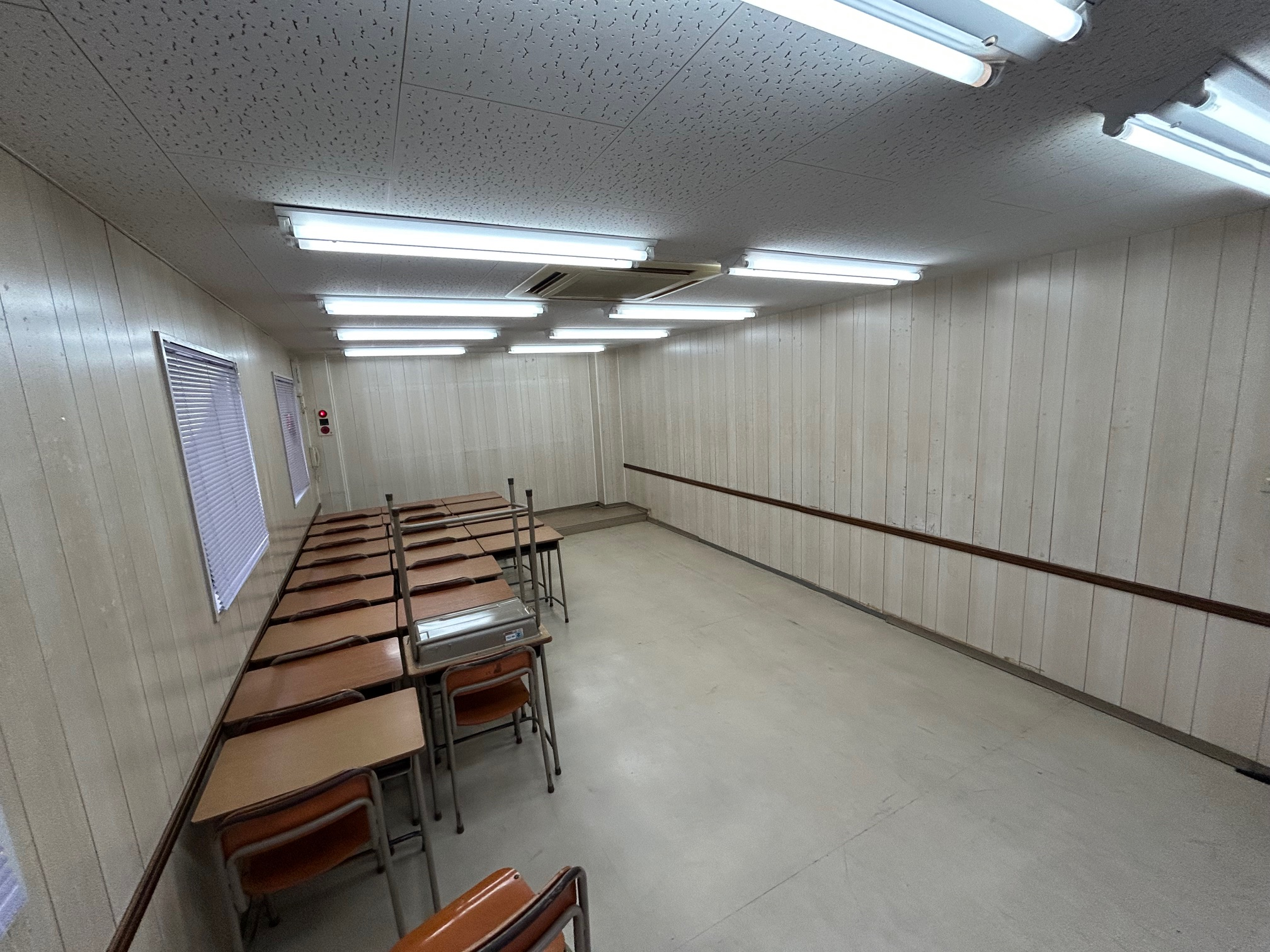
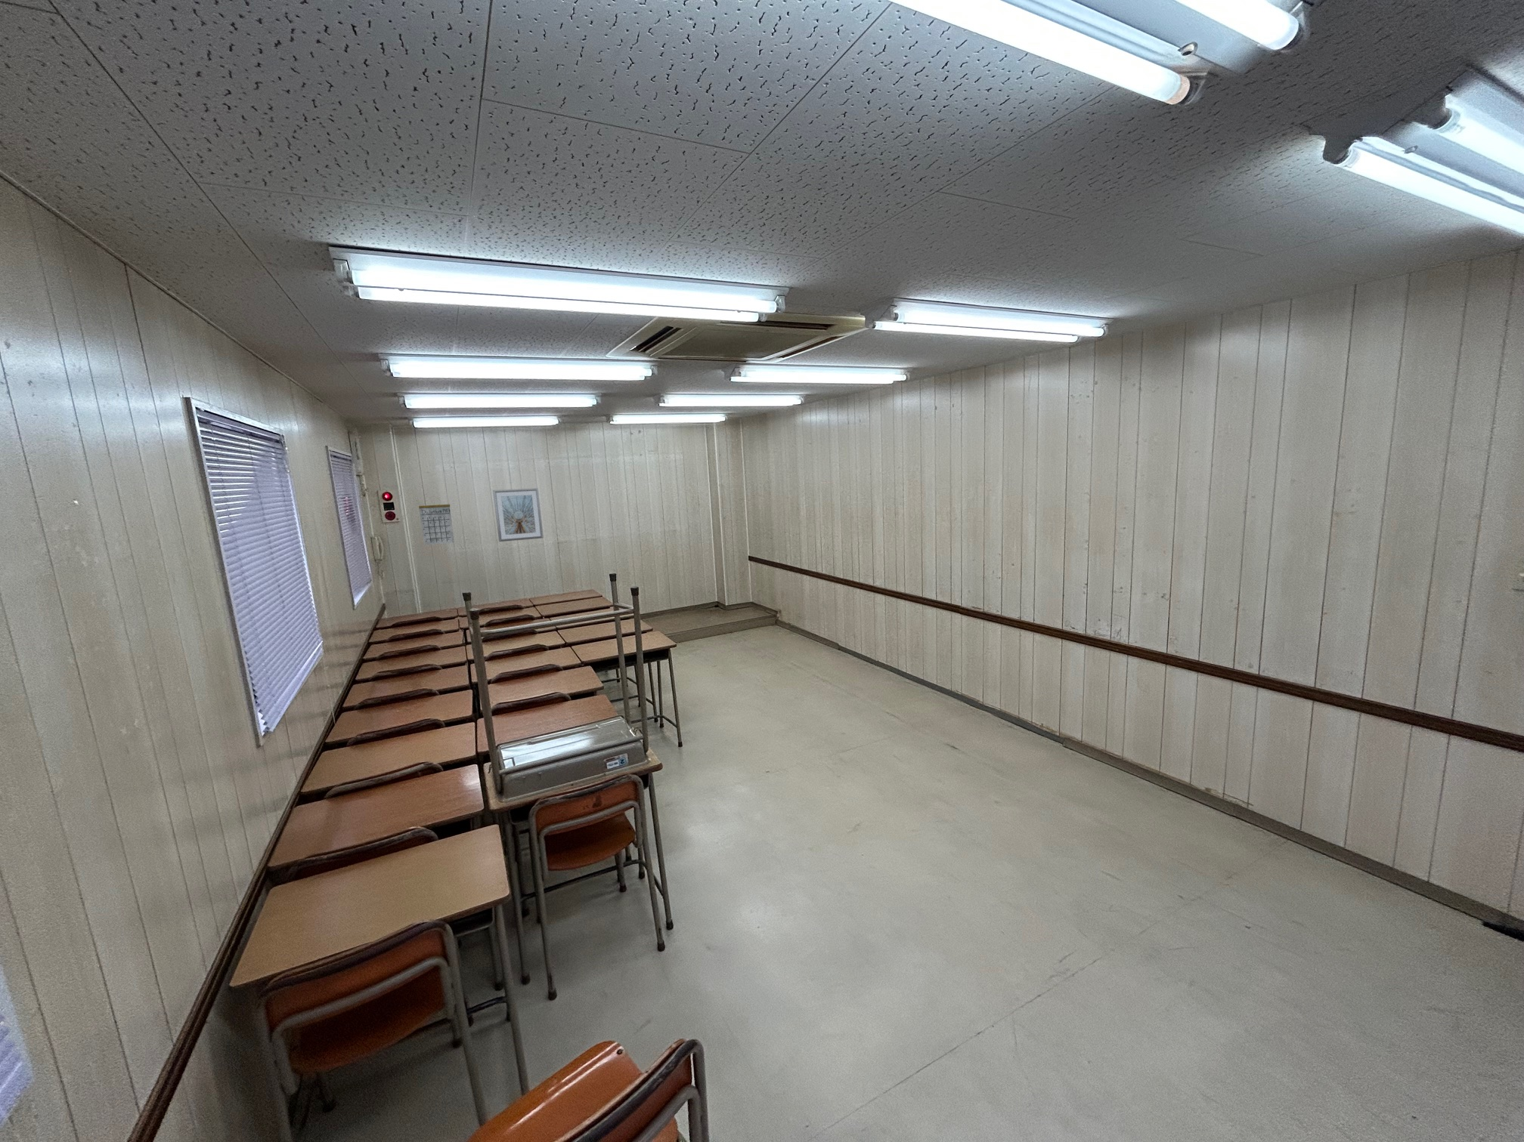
+ picture frame (518, 515)
+ calendar (436, 519)
